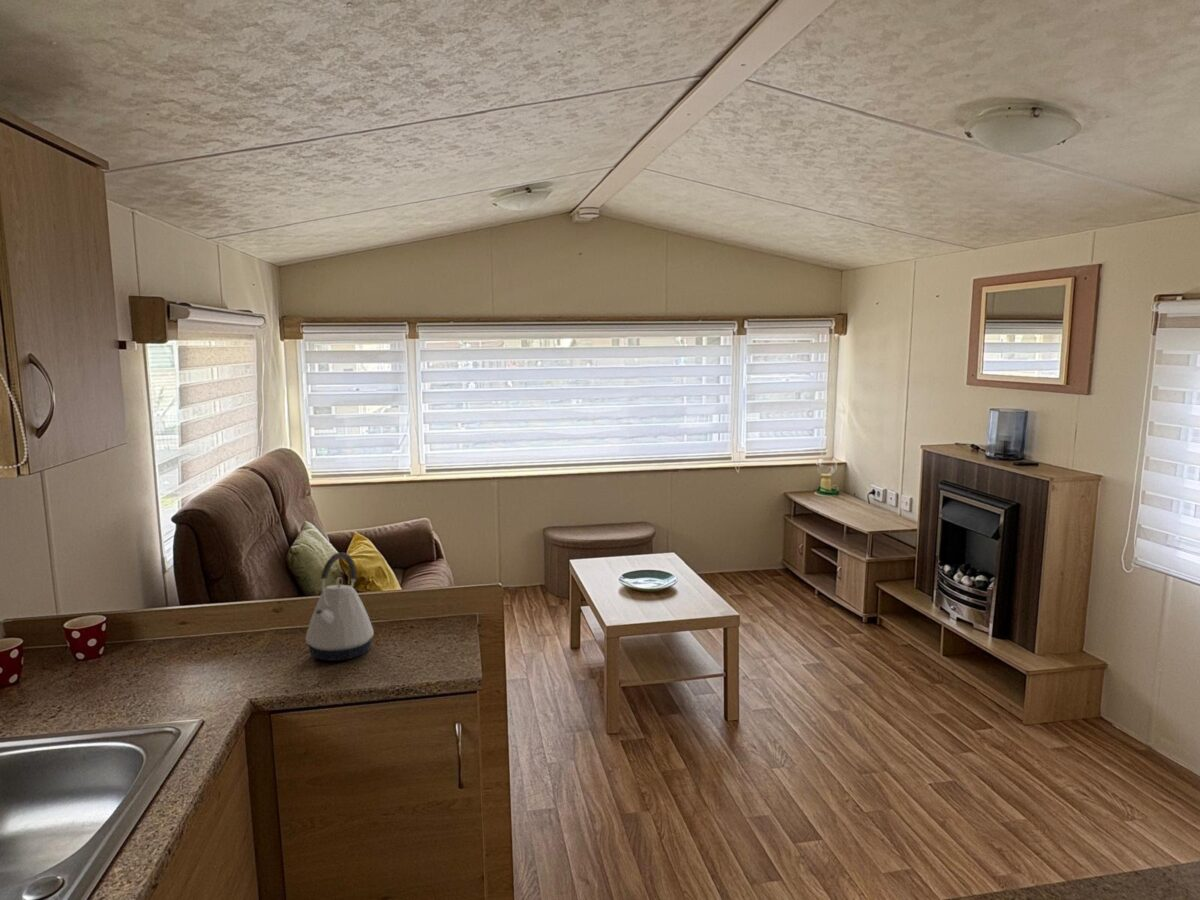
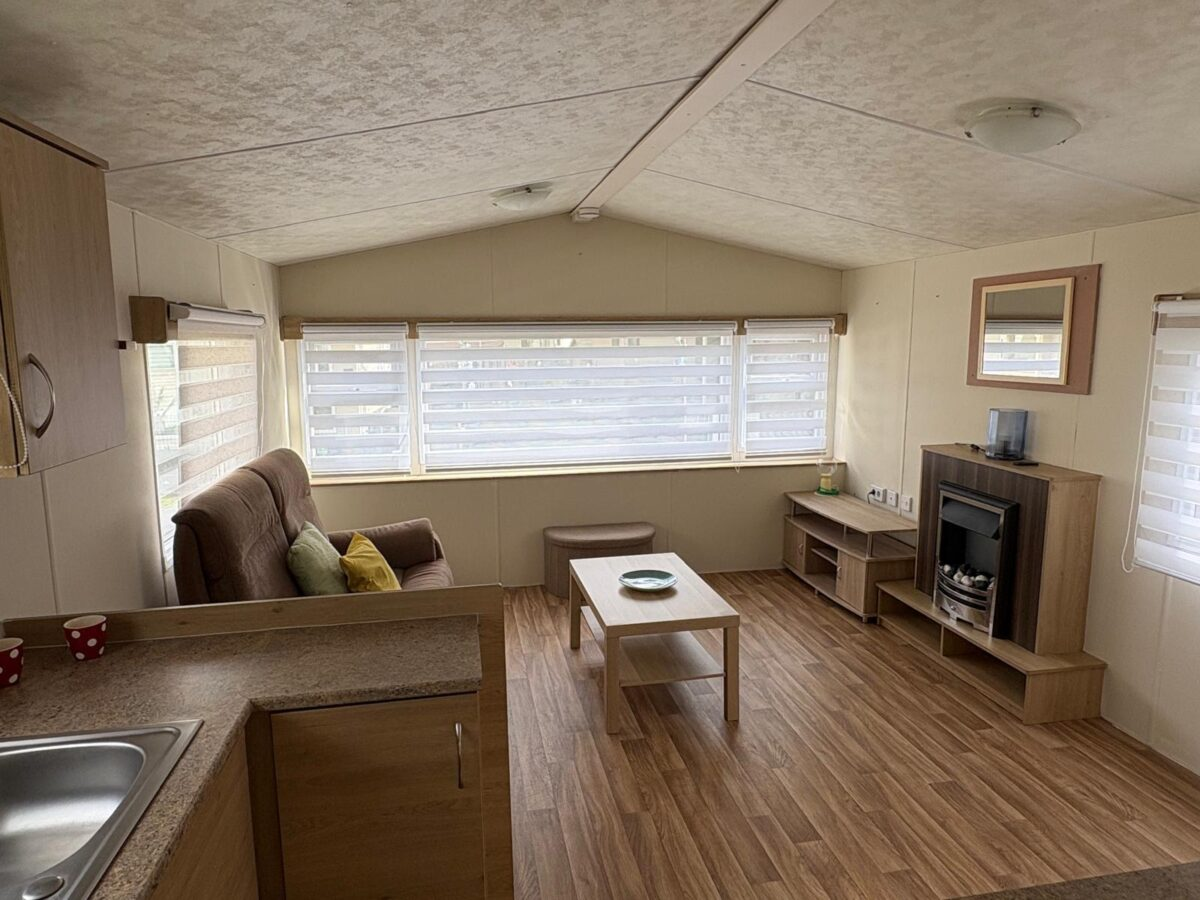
- kettle (337, 603)
